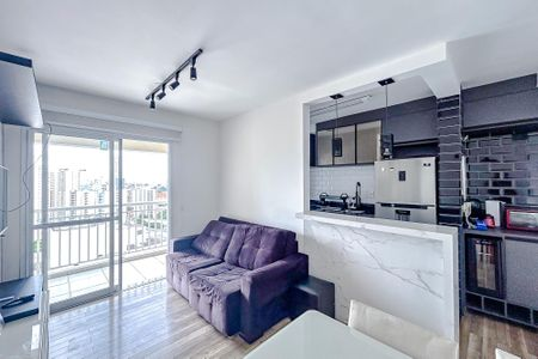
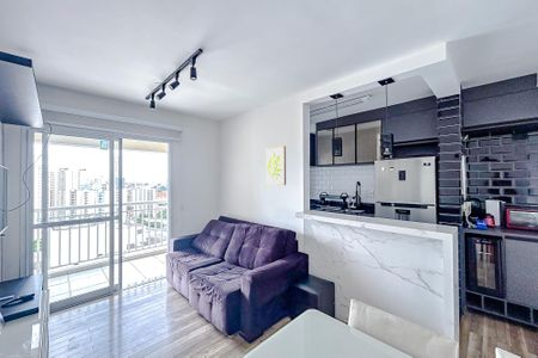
+ wall art (275, 166)
